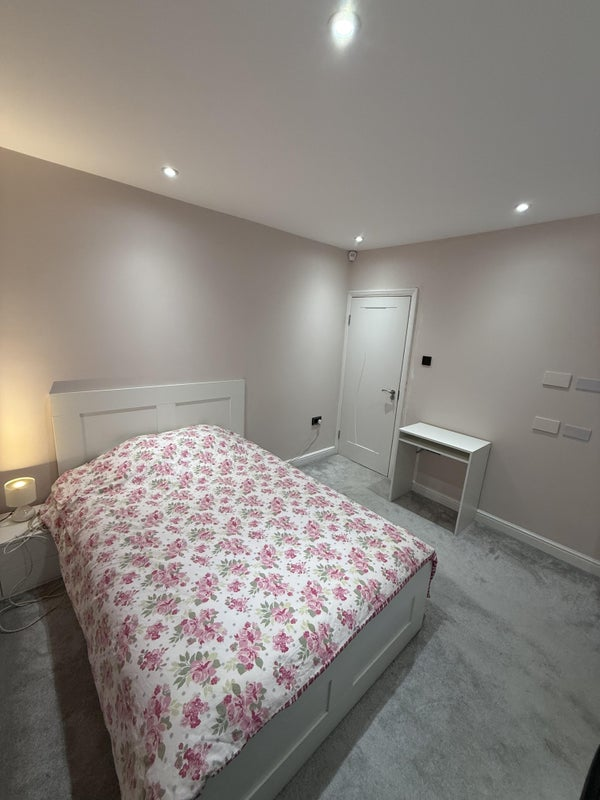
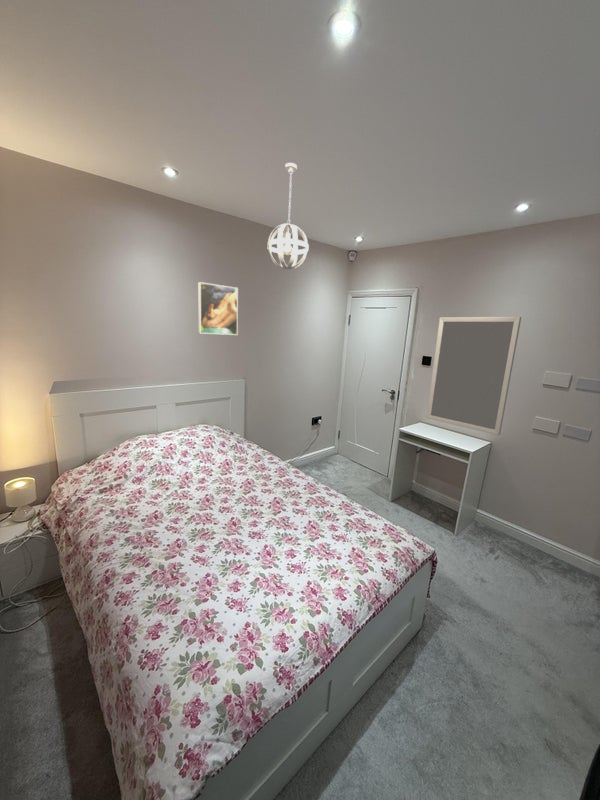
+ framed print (218, 310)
+ home mirror (468, 373)
+ pendant light (289, 219)
